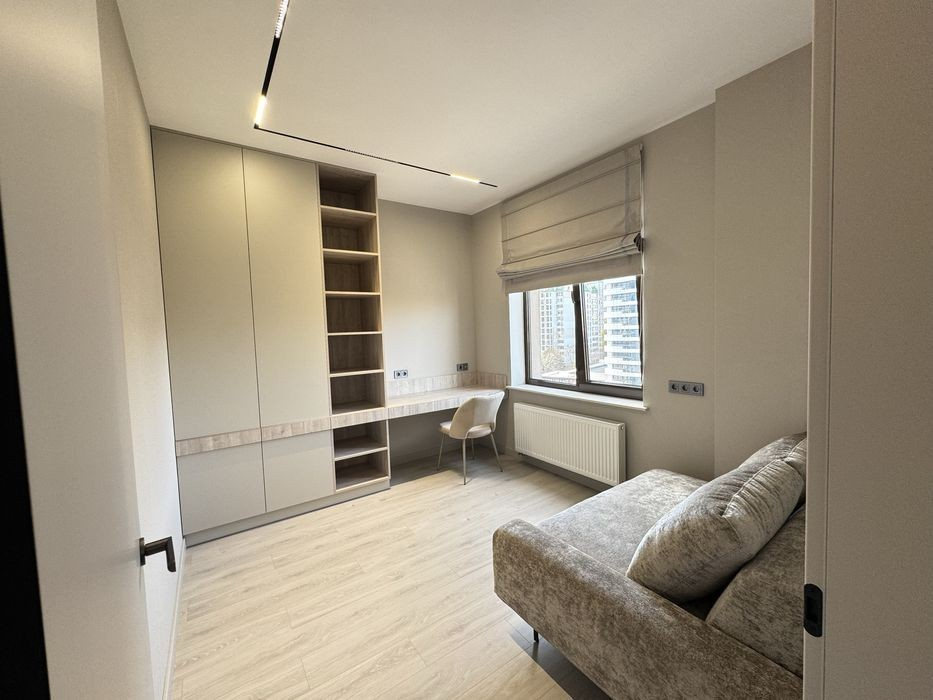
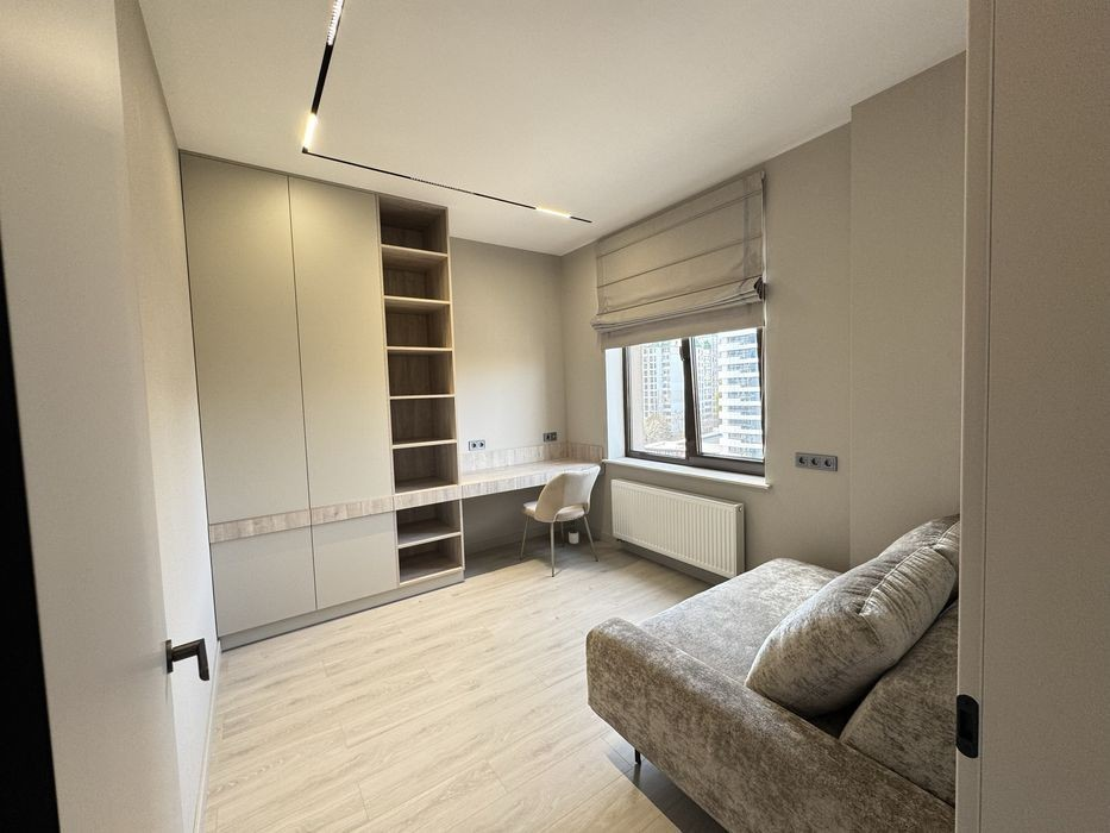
+ potted plant (573, 522)
